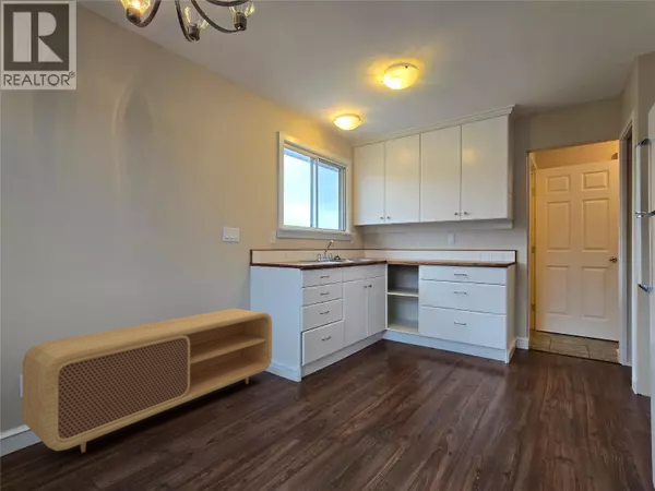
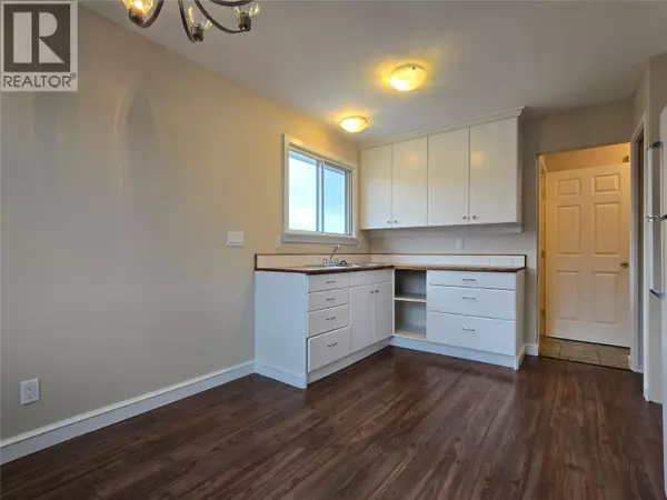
- tv stand (174, 366)
